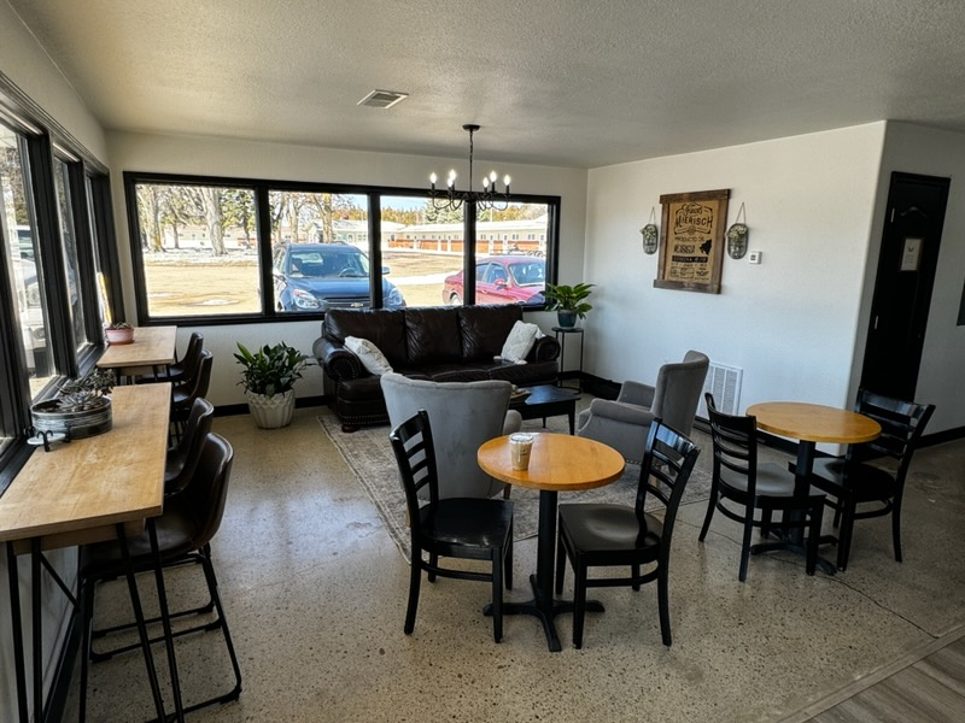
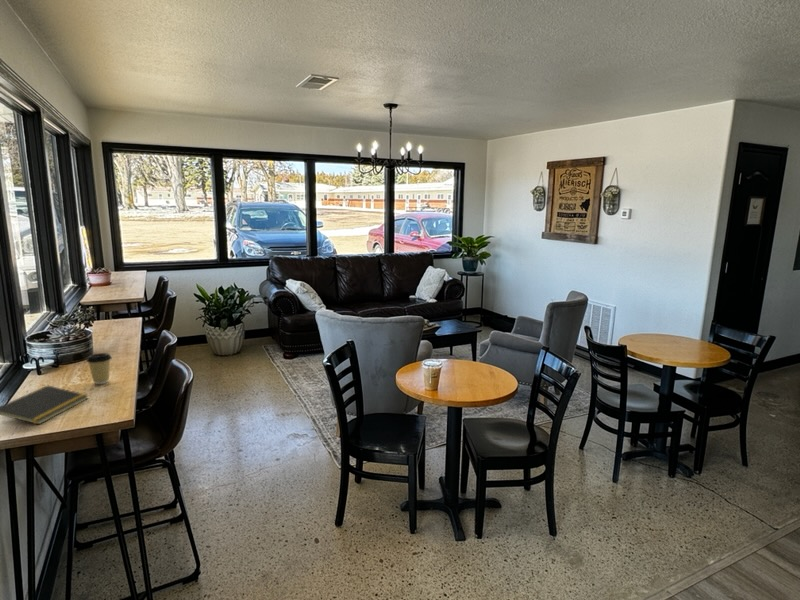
+ notepad (43, 403)
+ coffee cup (100, 368)
